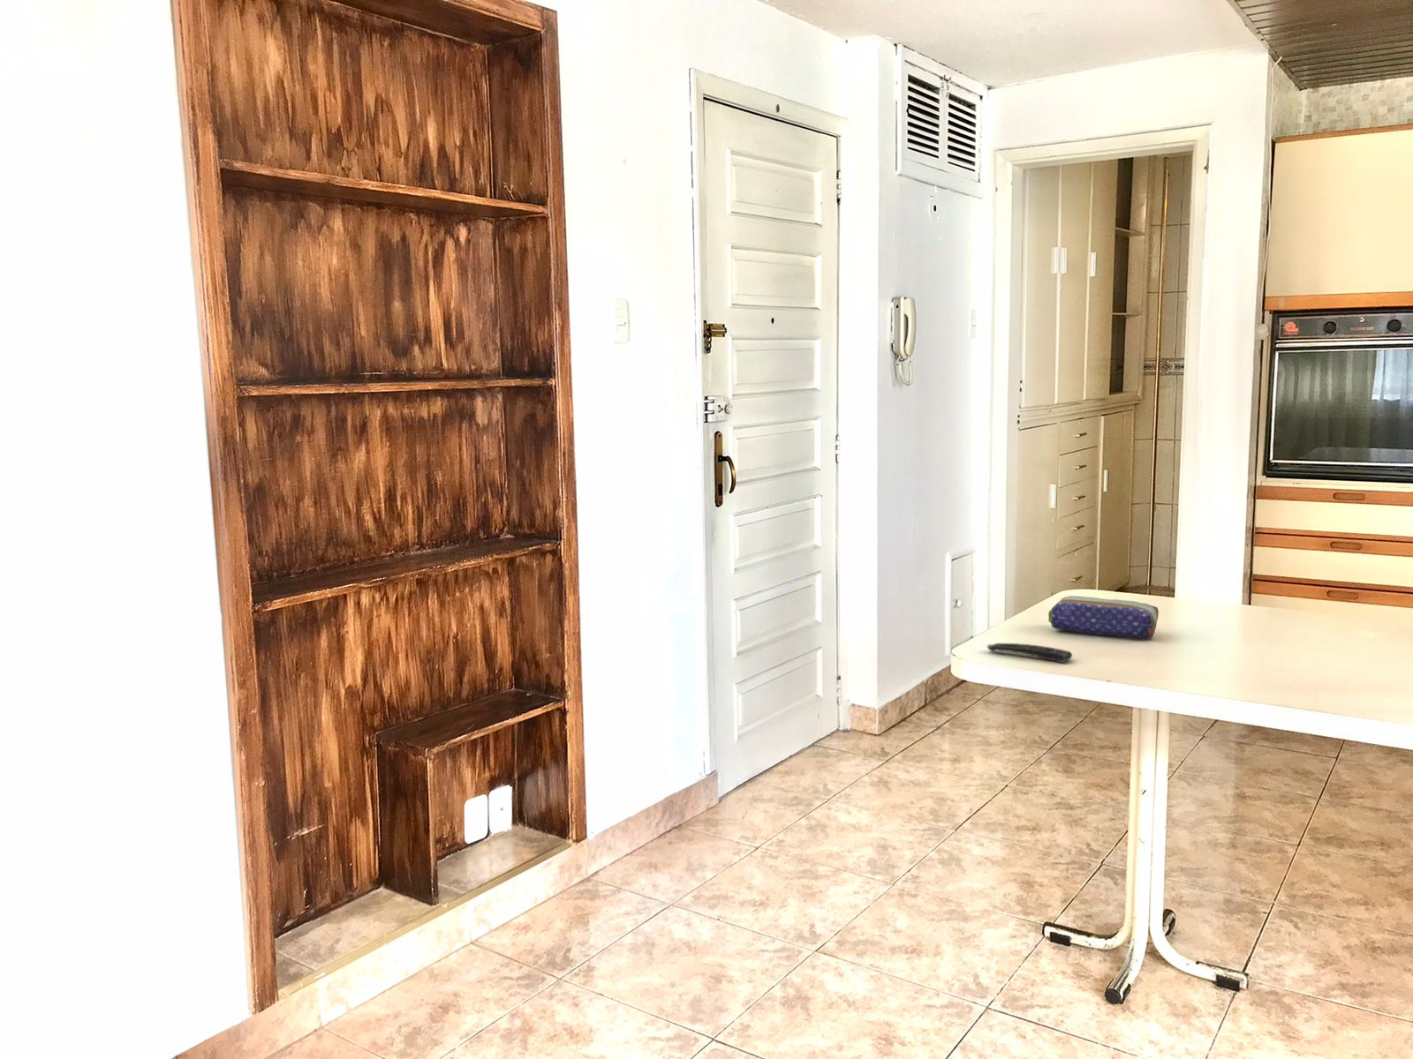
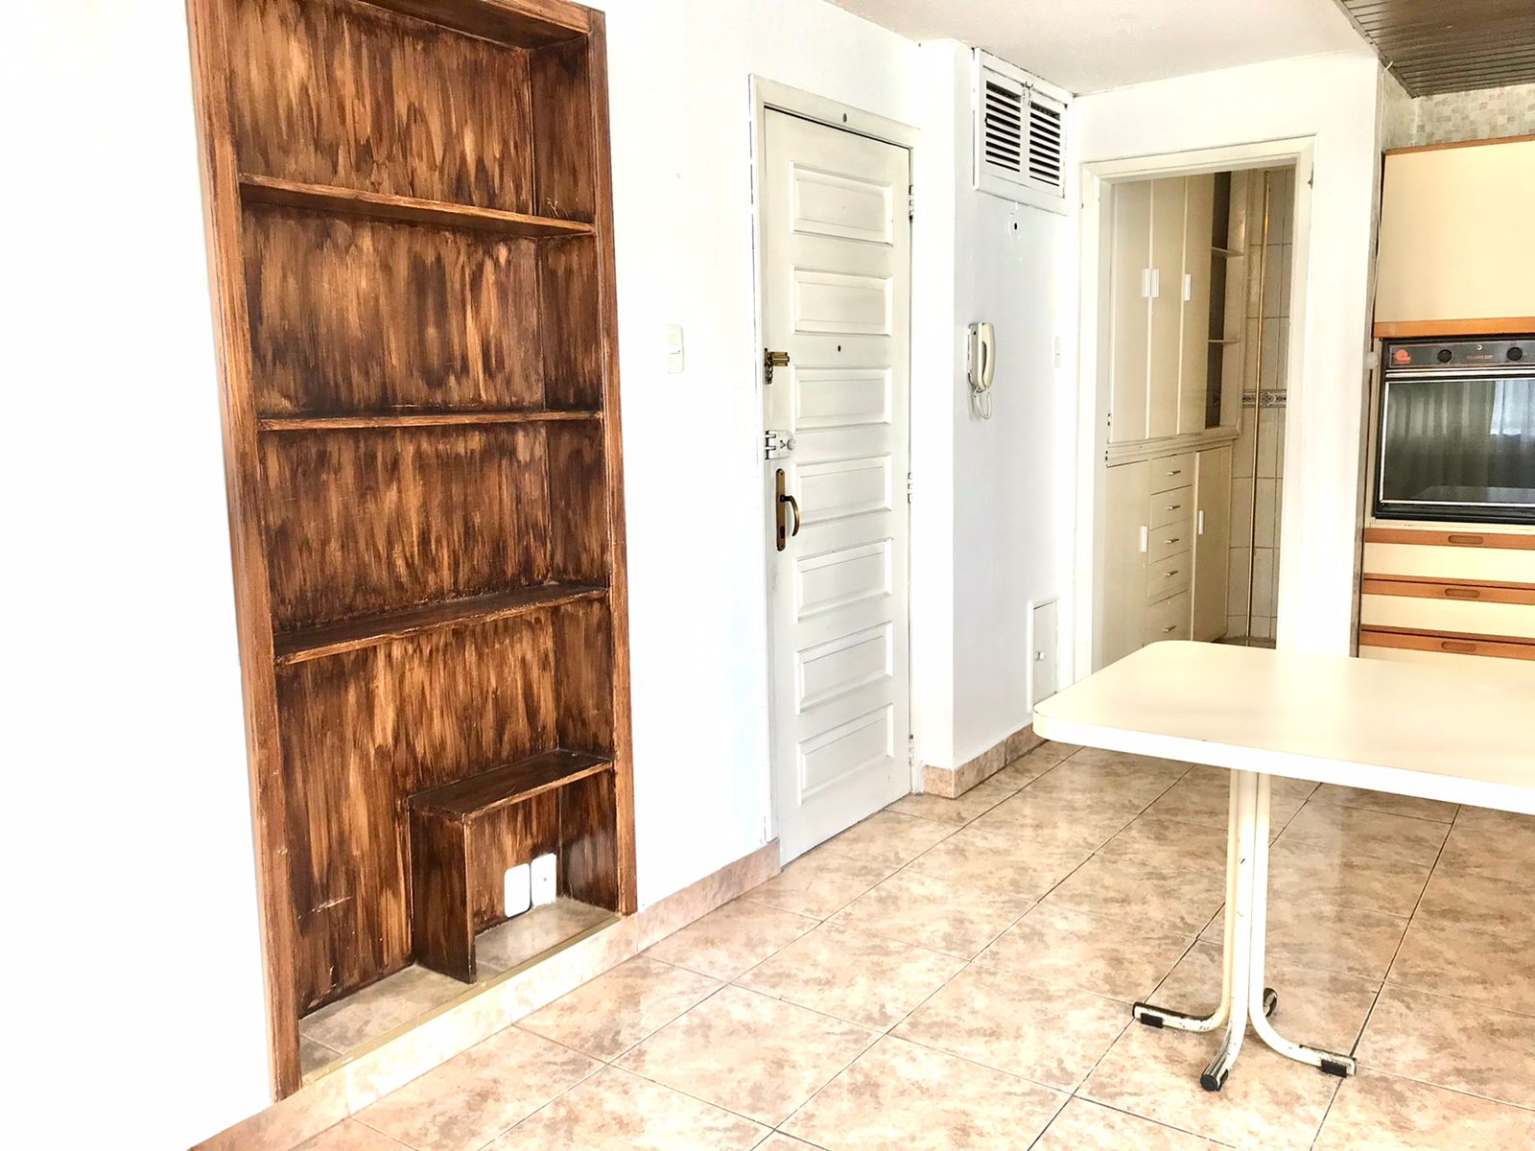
- remote control (1027, 651)
- pencil case (1103, 616)
